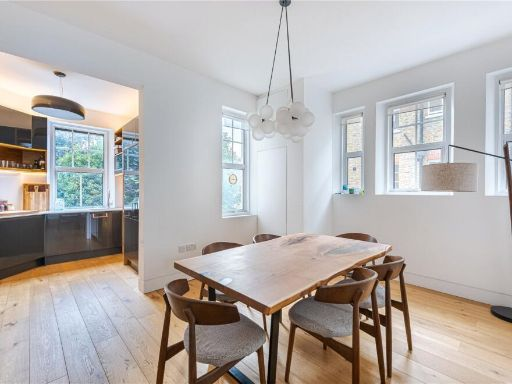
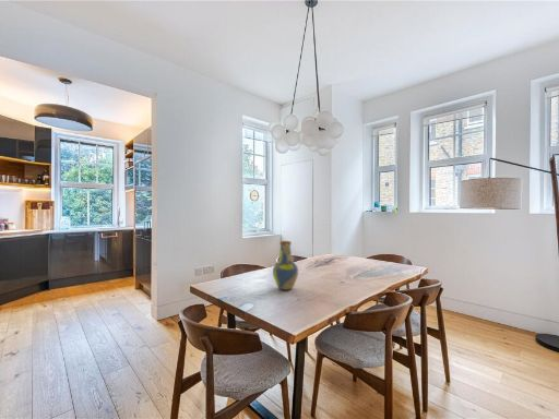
+ vase (285, 264)
